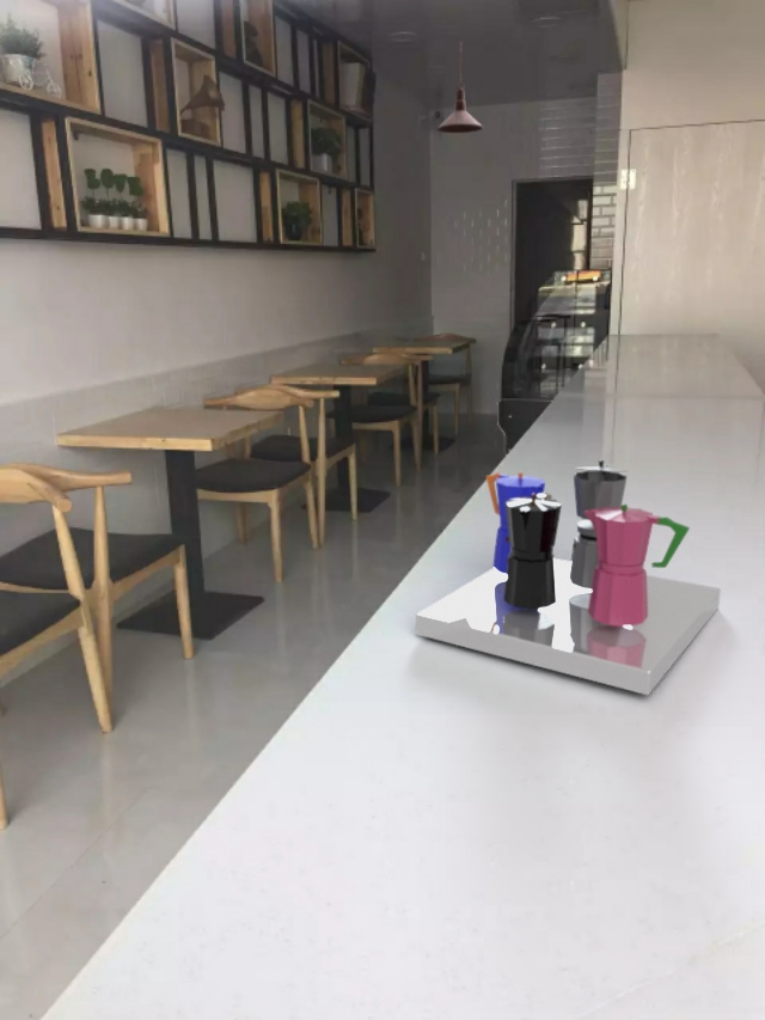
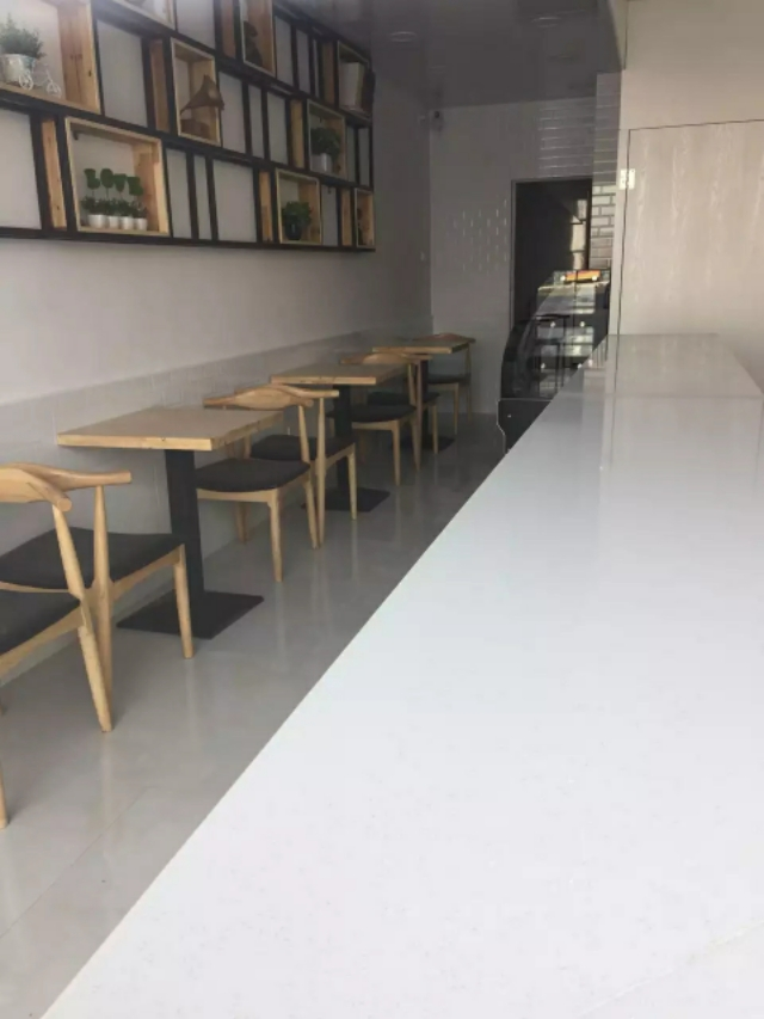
- coffee maker (575, 545)
- pendant light (460, 87)
